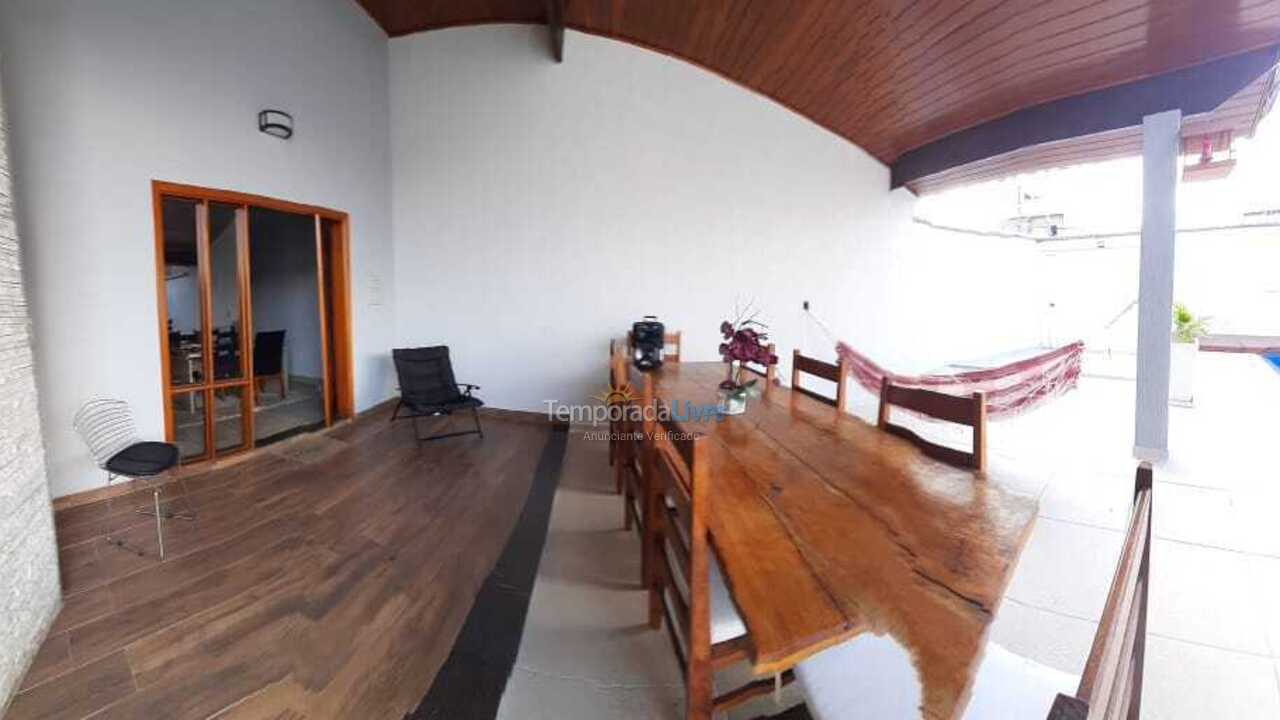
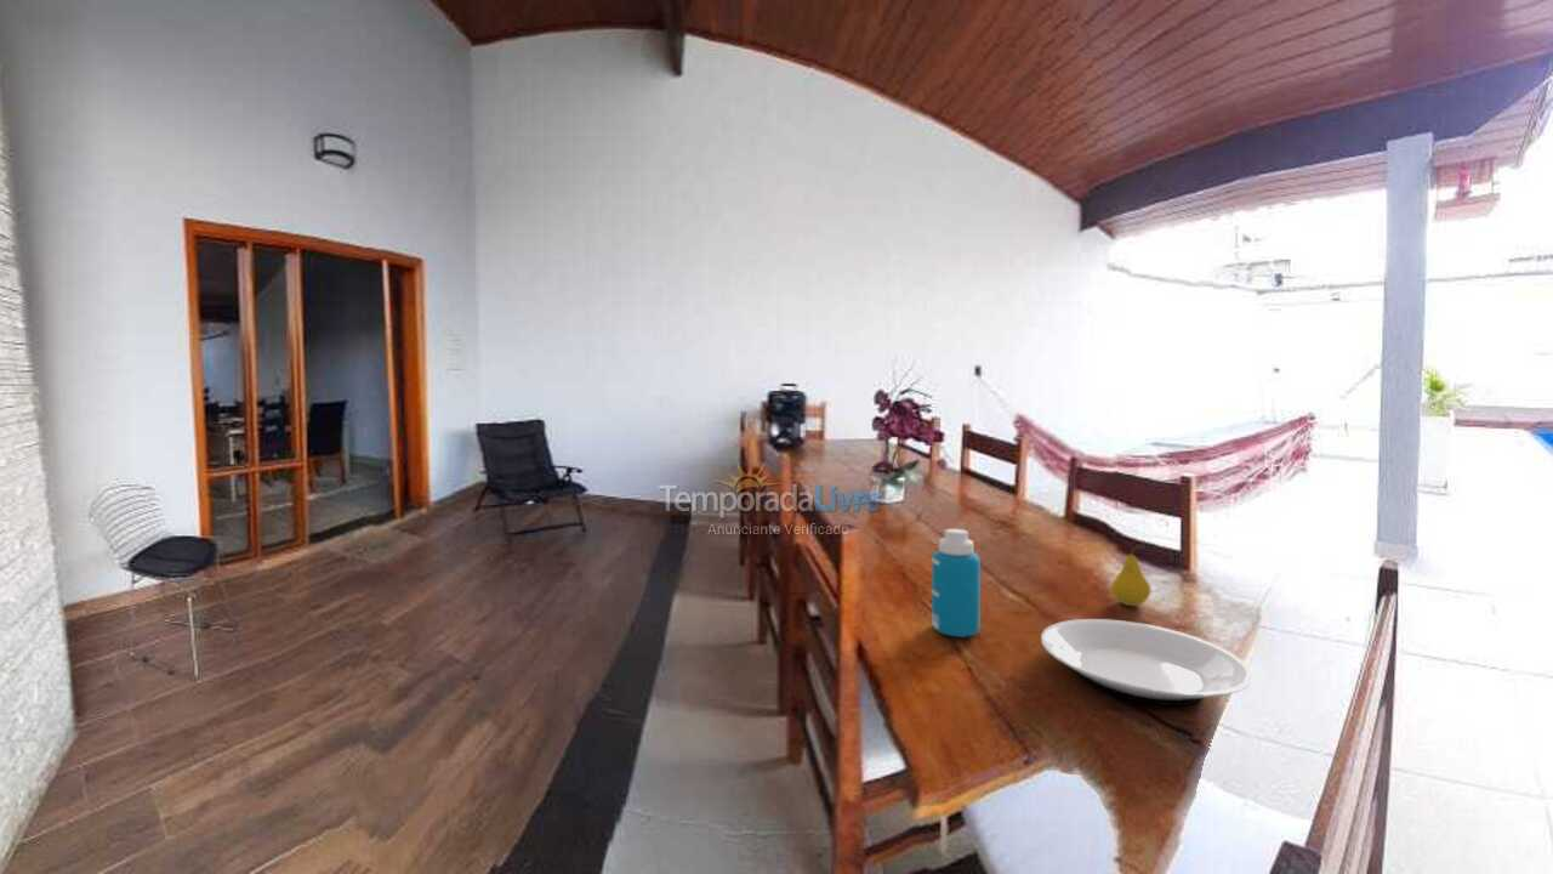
+ bottle (955, 580)
+ fruit (1131, 573)
+ plate (1137, 664)
